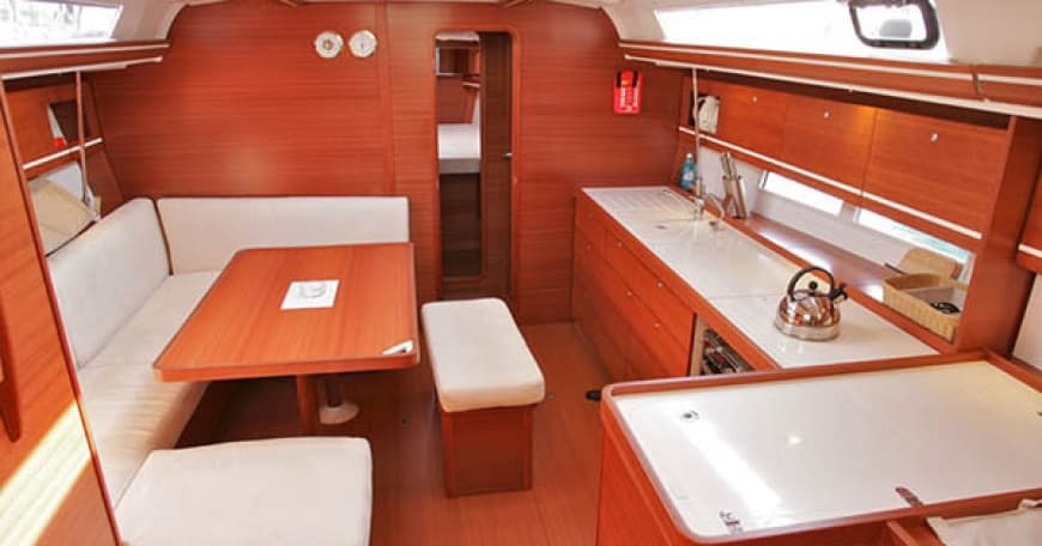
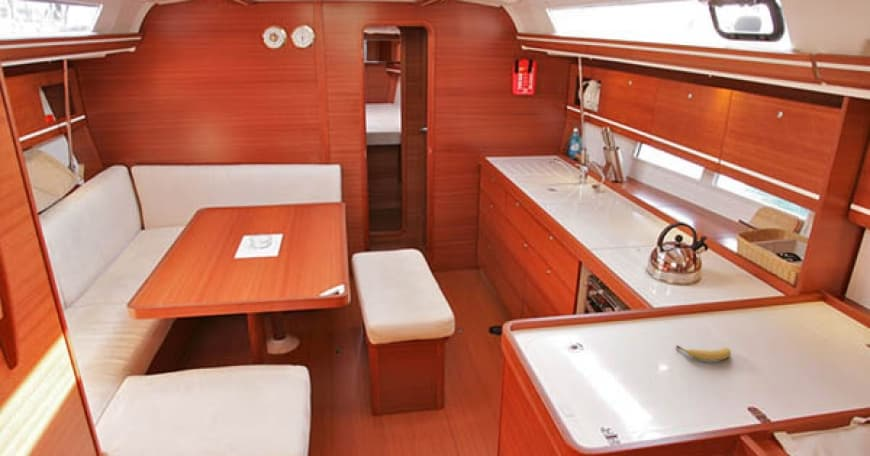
+ fruit (706, 351)
